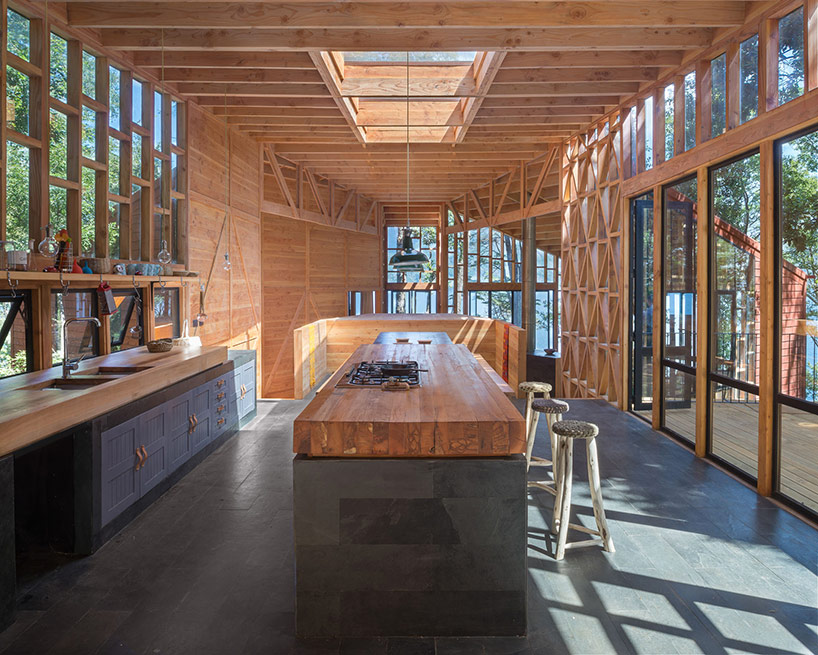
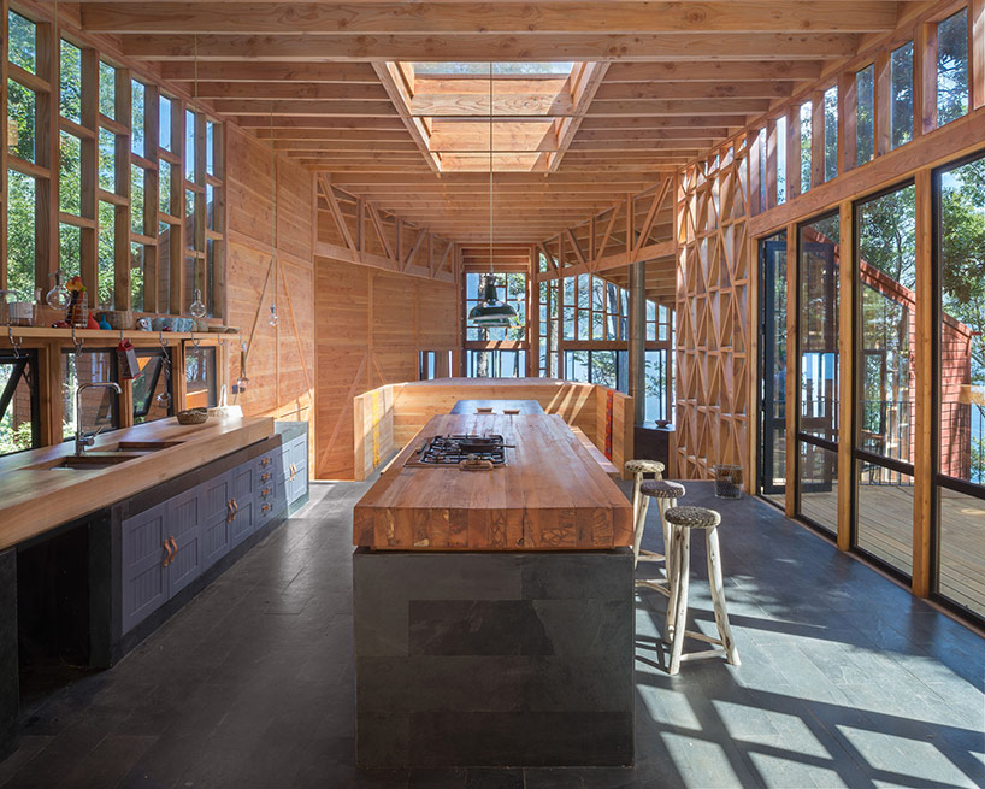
+ waste bin (727, 481)
